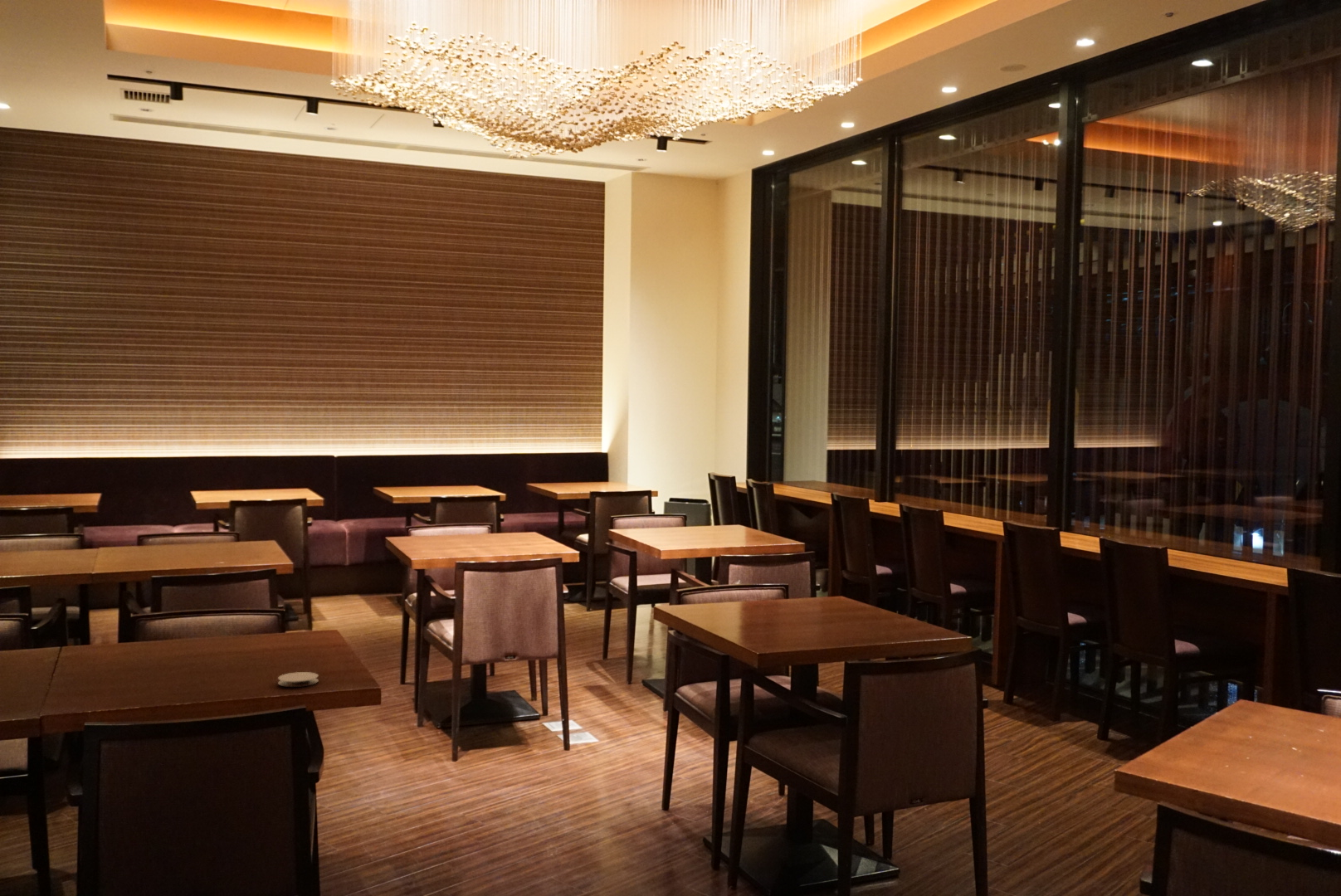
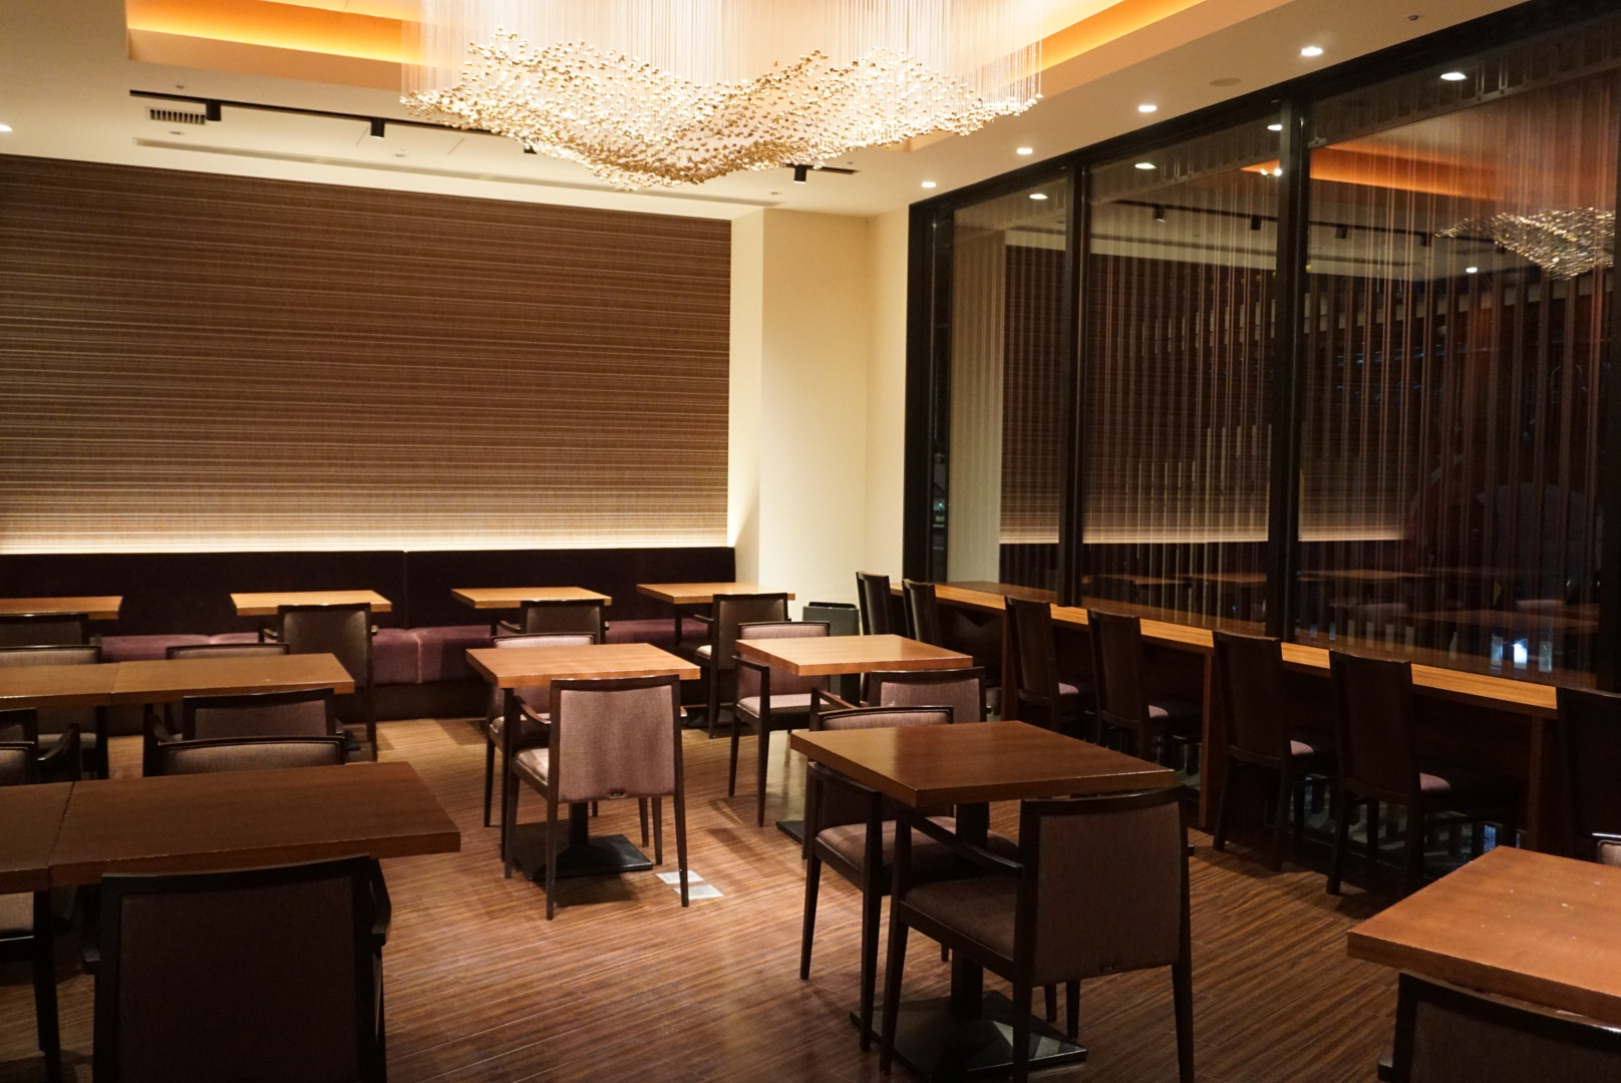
- coaster (298, 679)
